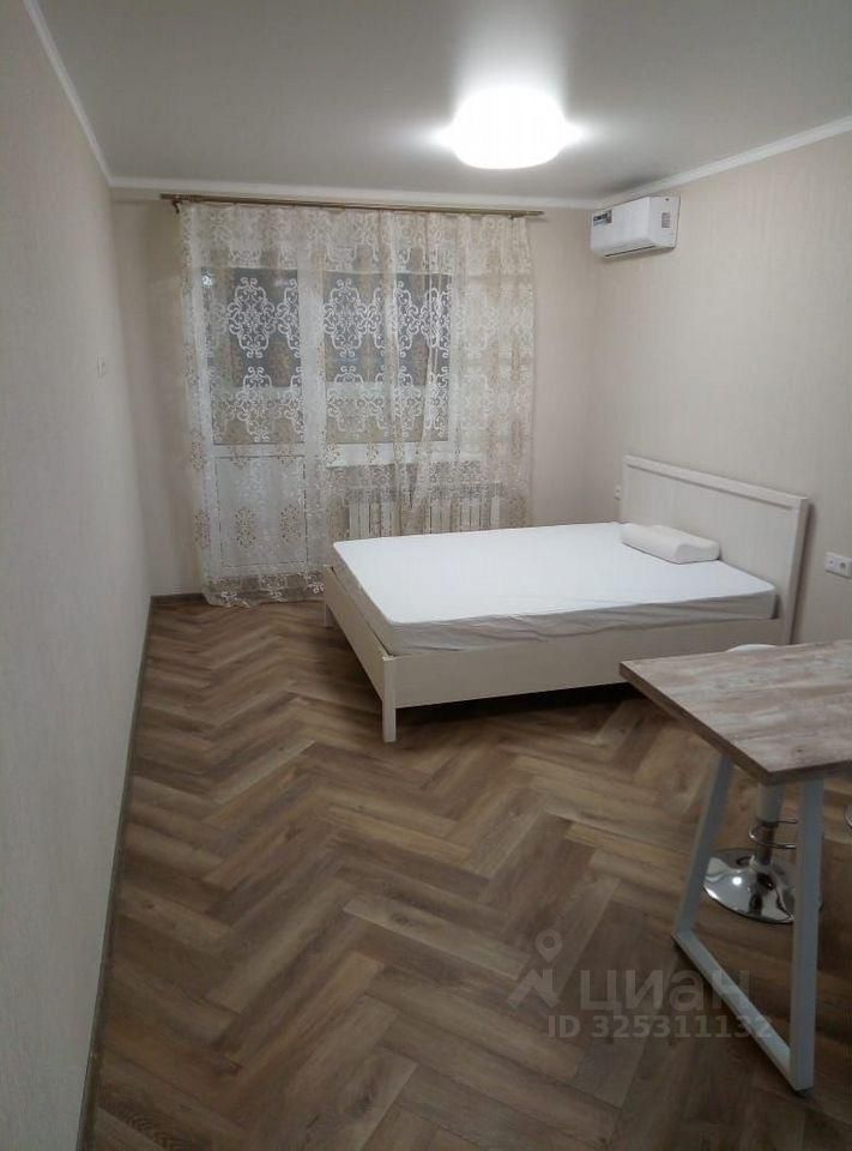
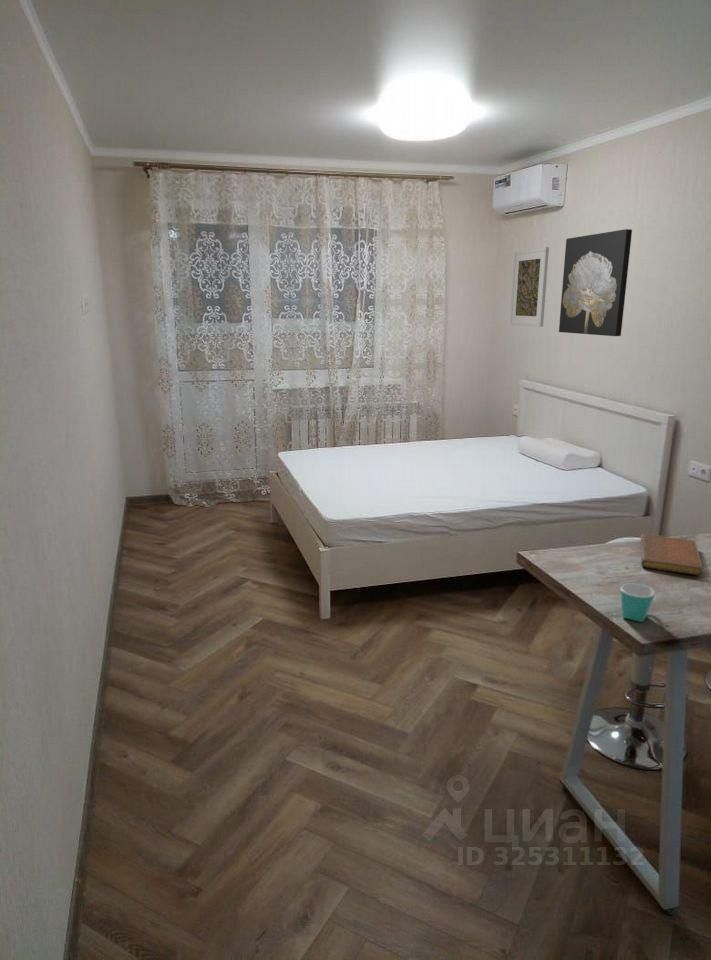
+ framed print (528, 288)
+ notebook (669, 553)
+ wall art (592, 285)
+ mug (637, 600)
